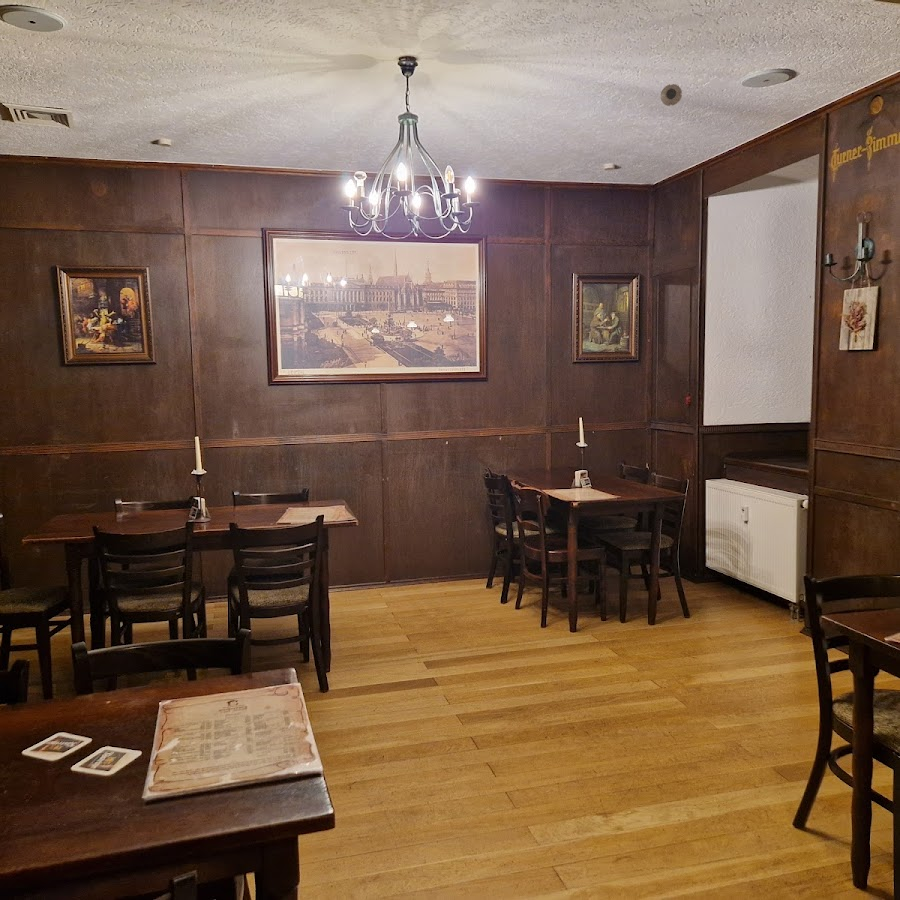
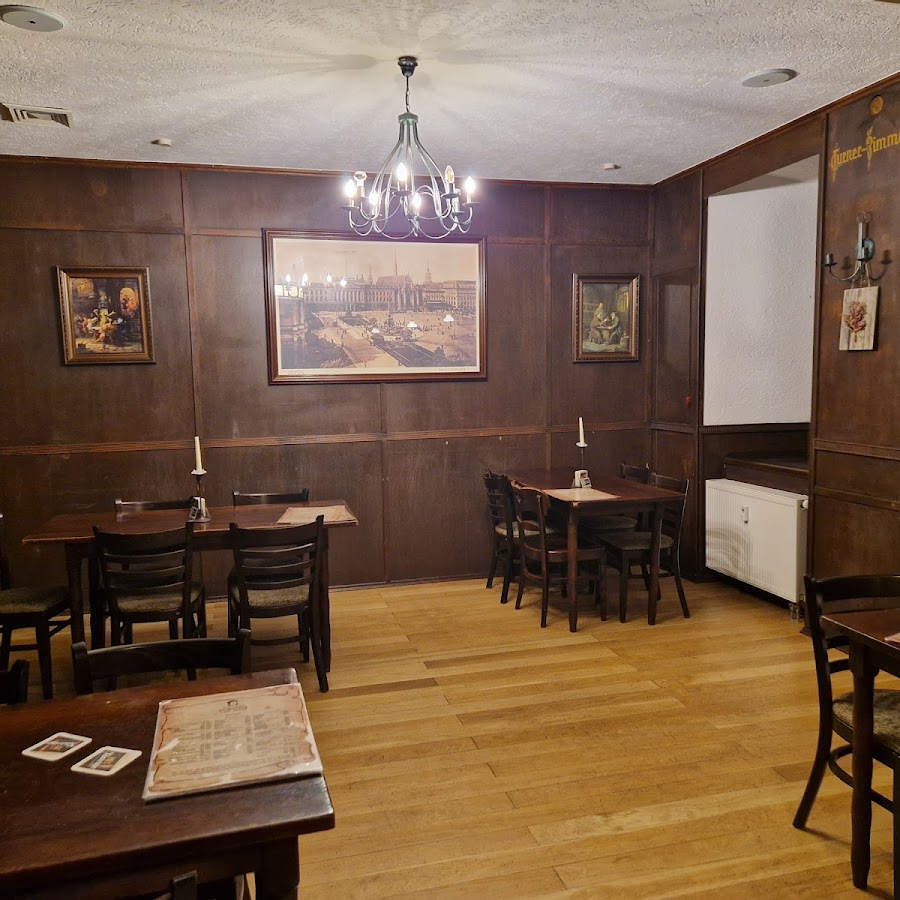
- smoke detector (671, 94)
